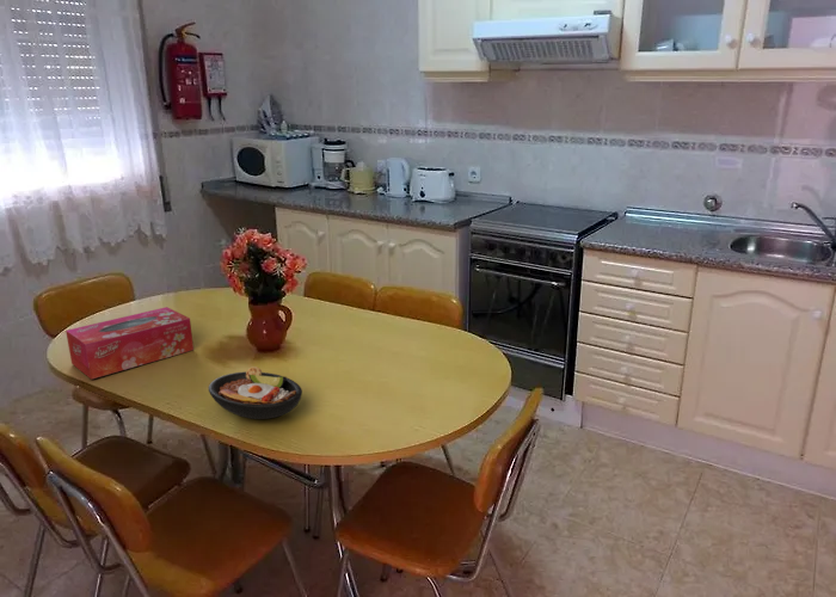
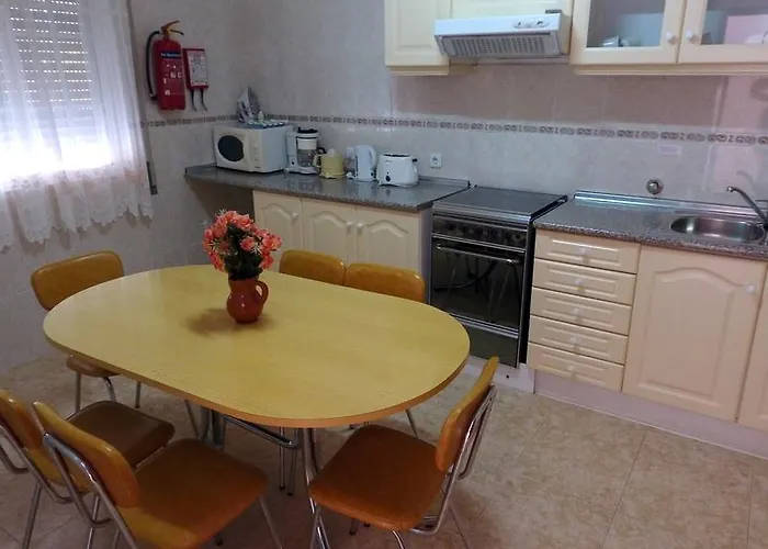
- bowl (256, 396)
- tissue box (131, 340)
